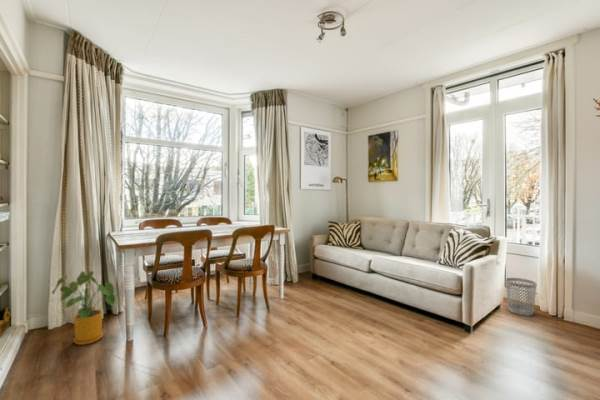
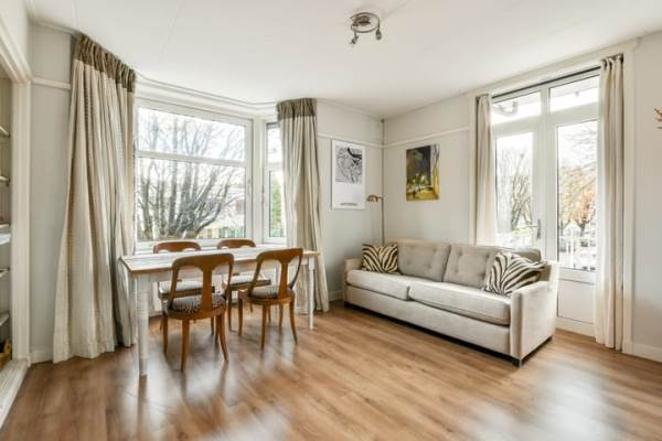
- wastebasket (520, 296)
- house plant (85, 307)
